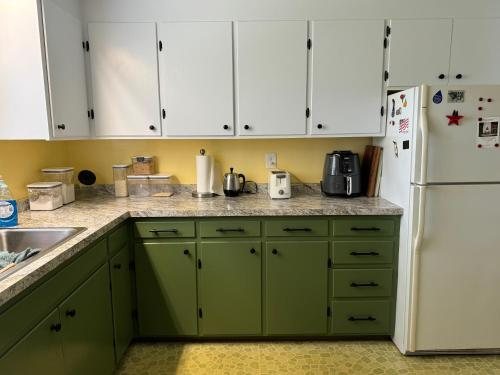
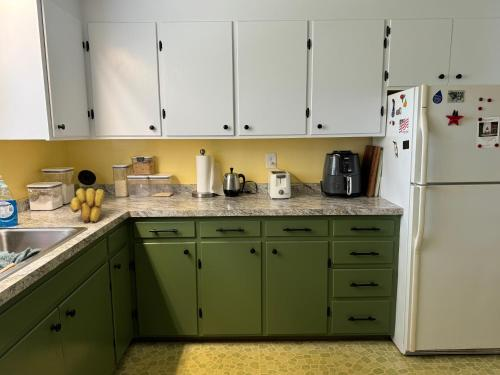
+ banana bunch (88, 203)
